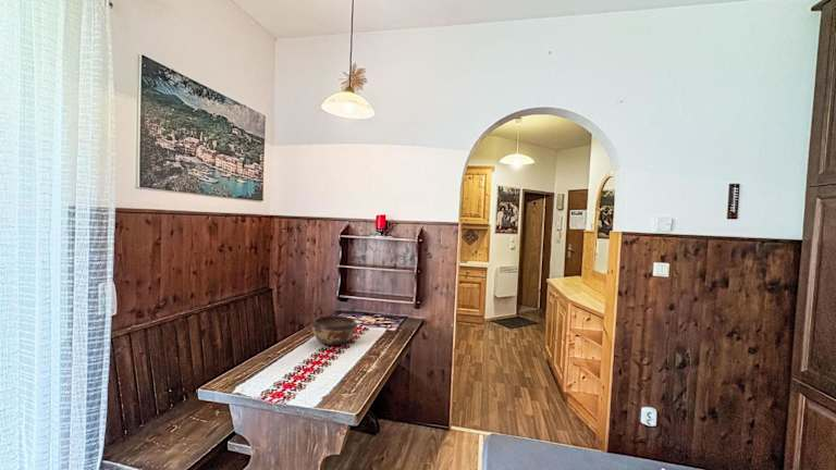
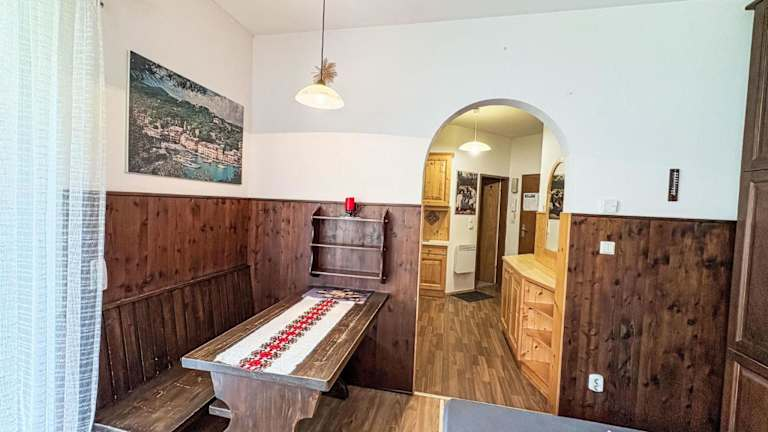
- decorative bowl (333, 330)
